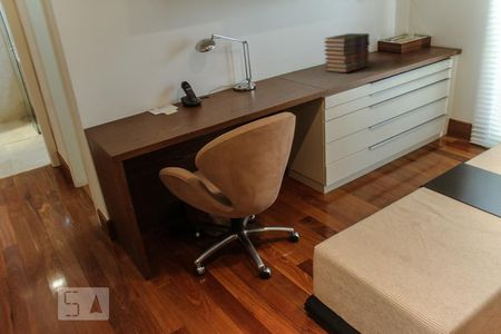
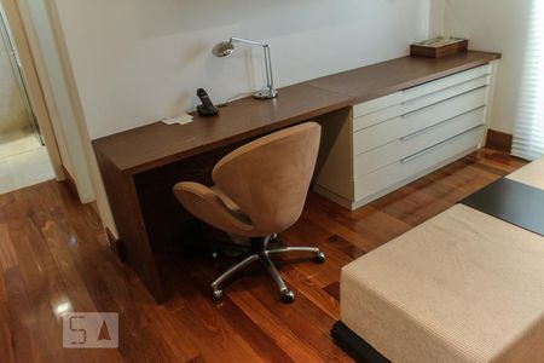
- book stack (346, 52)
